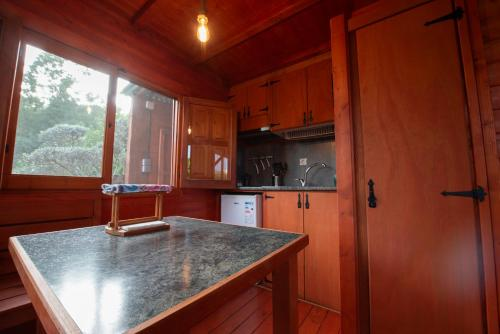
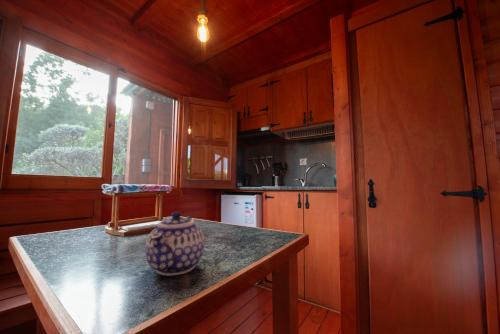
+ teapot (176, 239)
